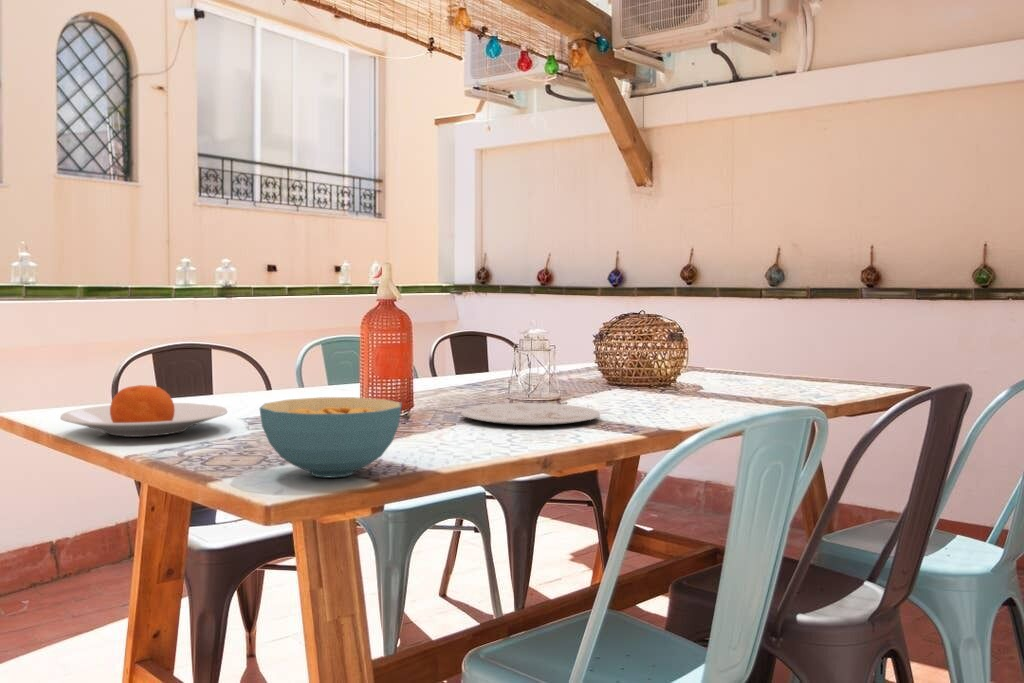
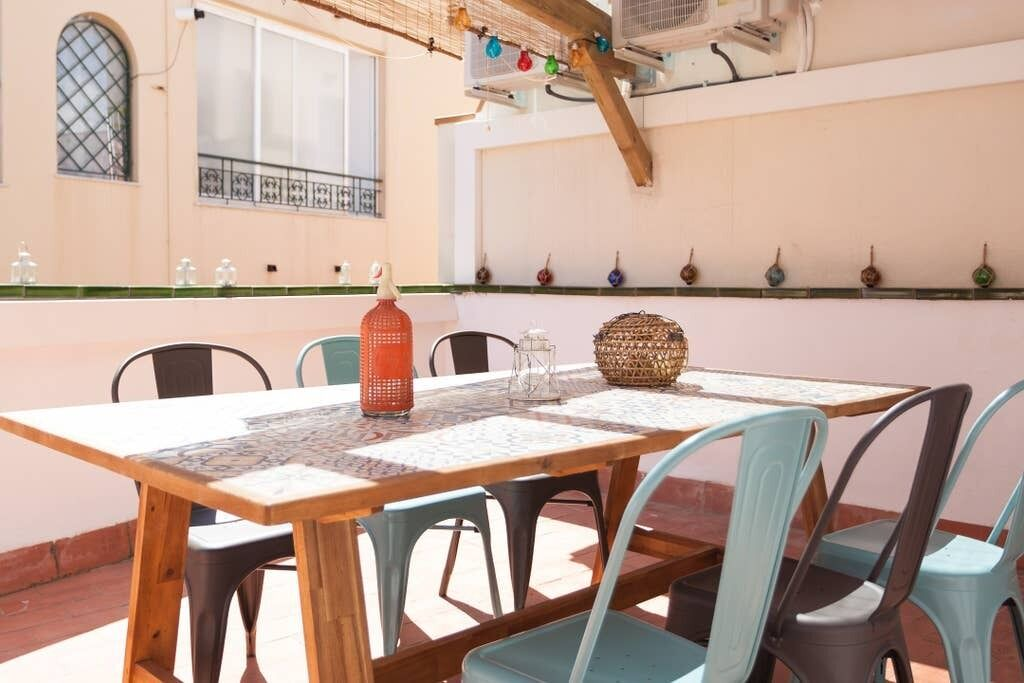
- cereal bowl (332, 439)
- plate (146, 407)
- plate (530, 414)
